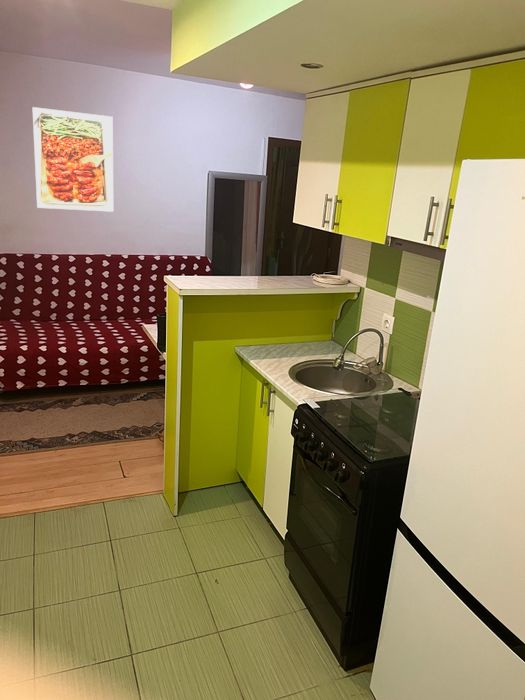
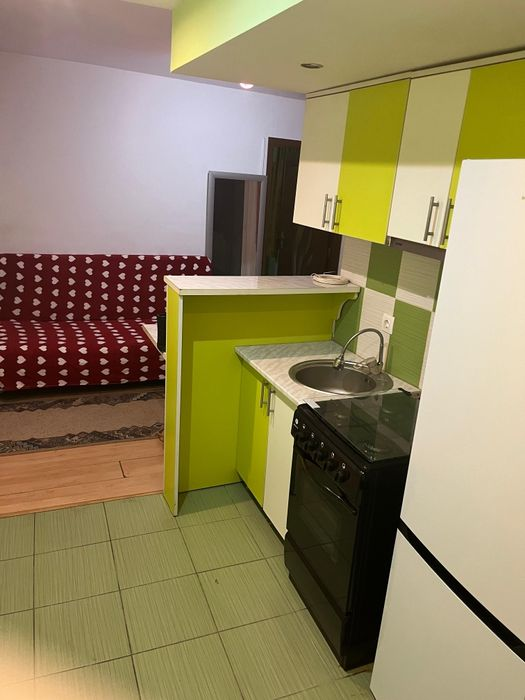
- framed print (74, 162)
